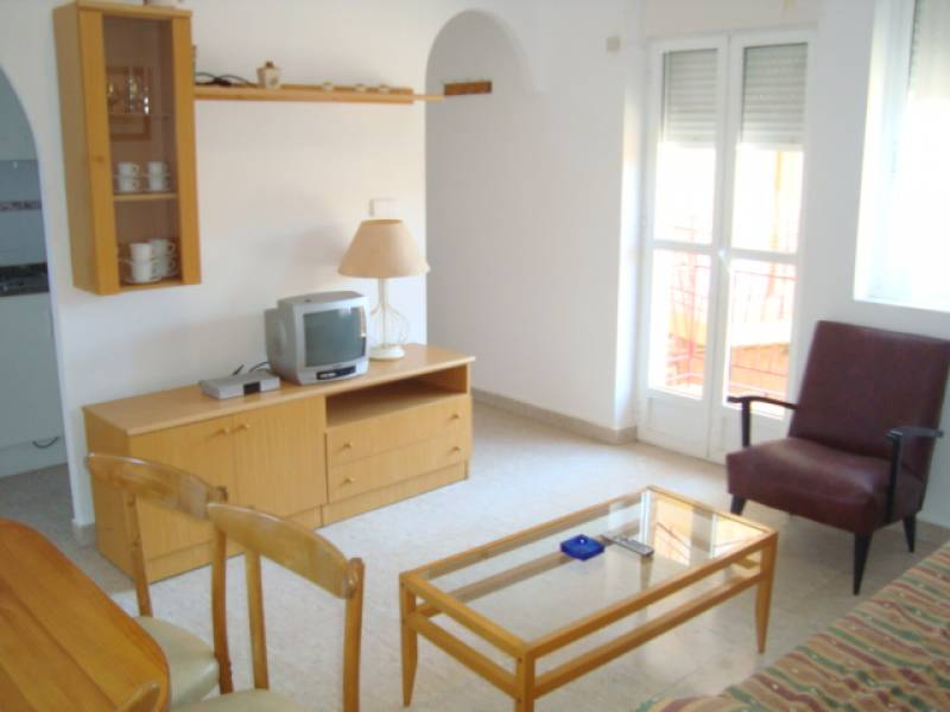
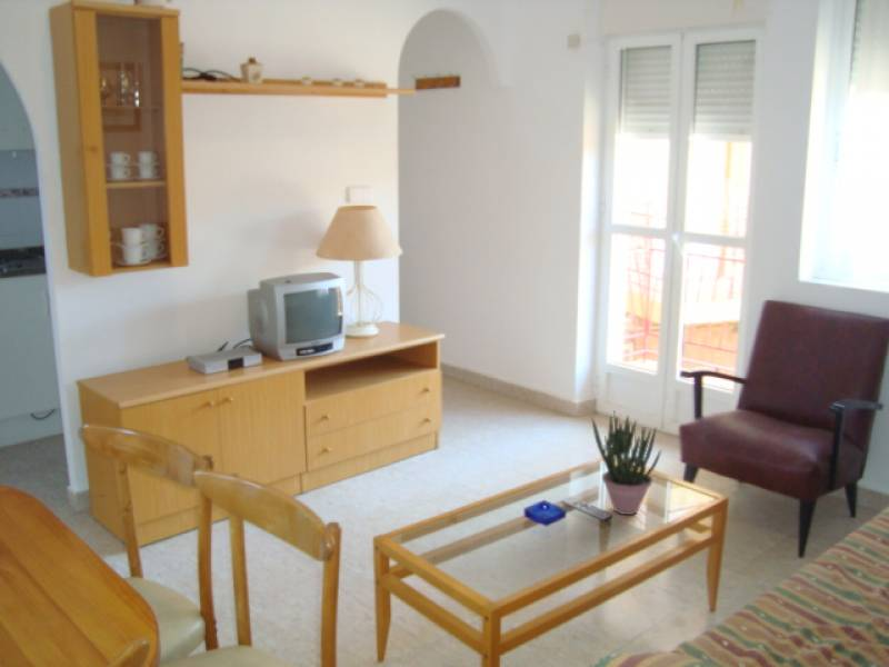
+ potted plant (625, 462)
